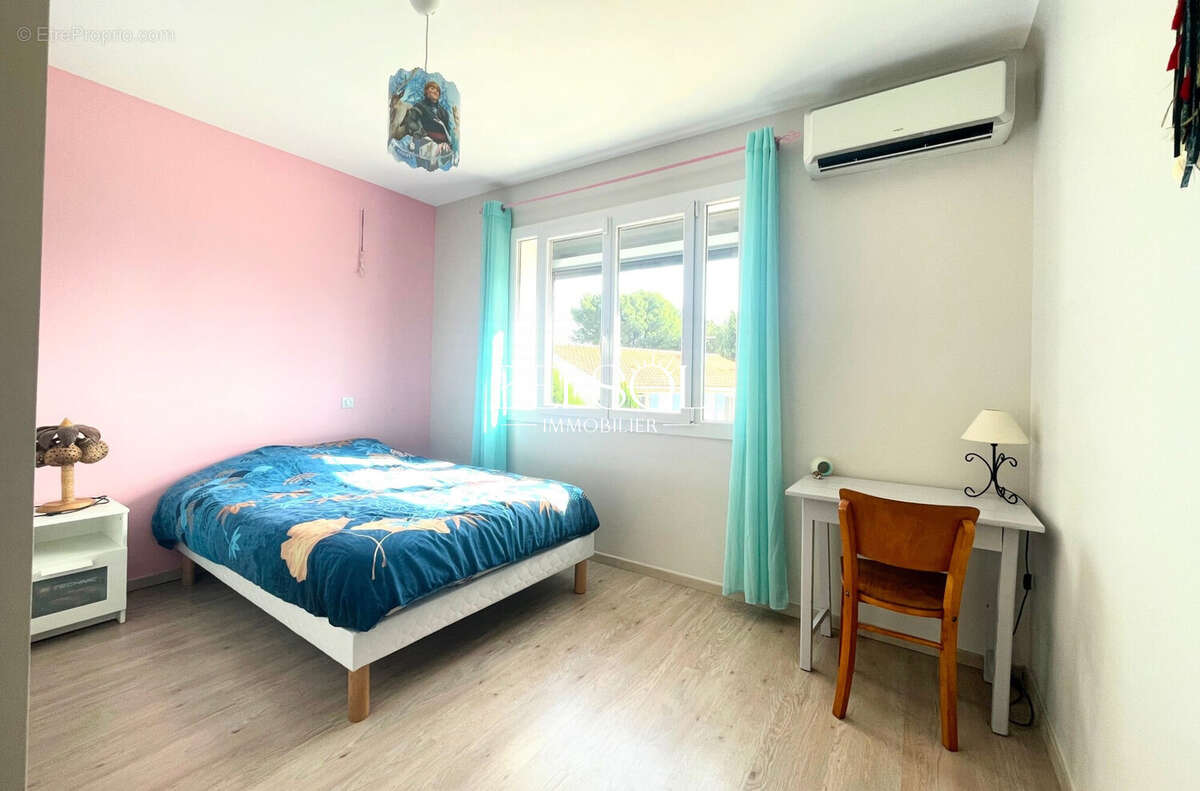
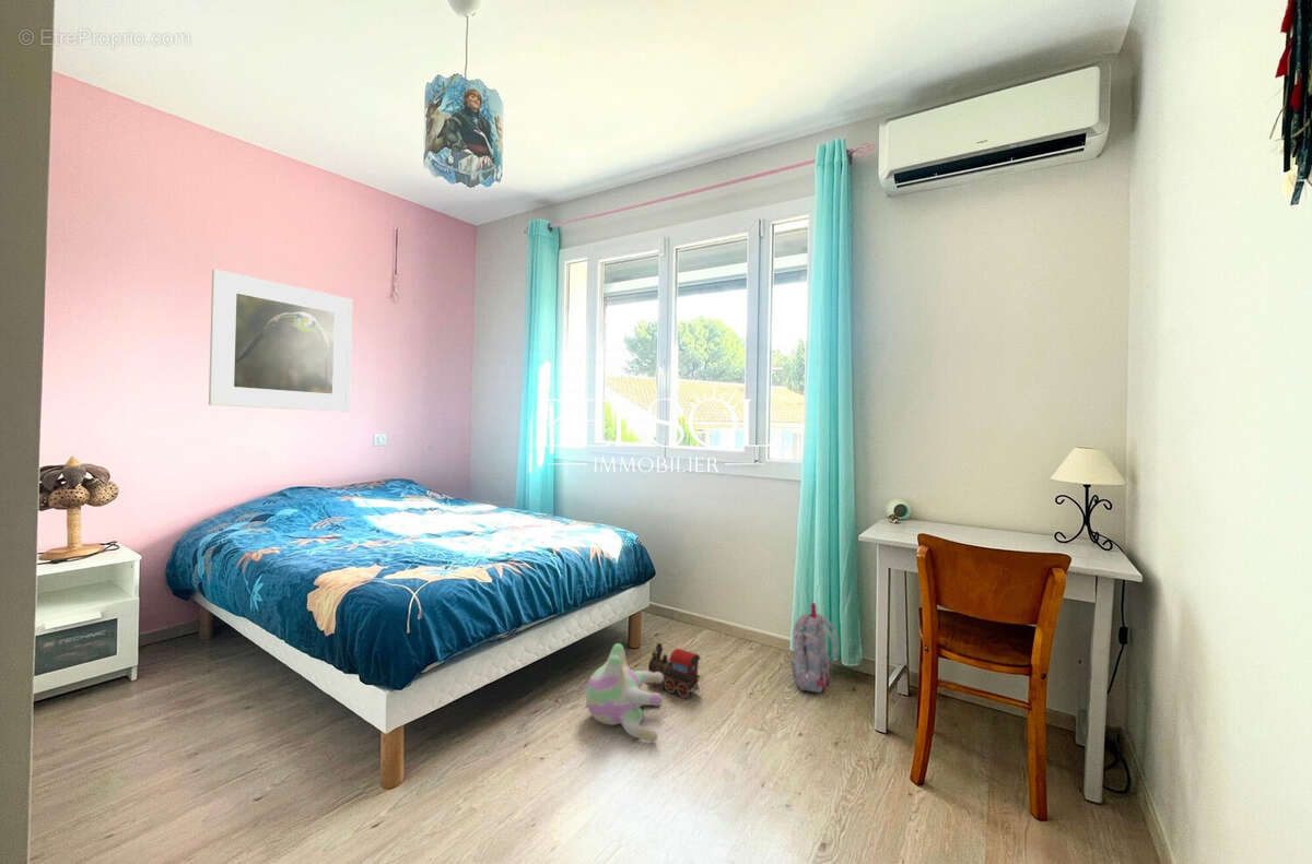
+ plush toy (624, 685)
+ backpack (815, 644)
+ toy train (671, 668)
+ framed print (286, 346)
